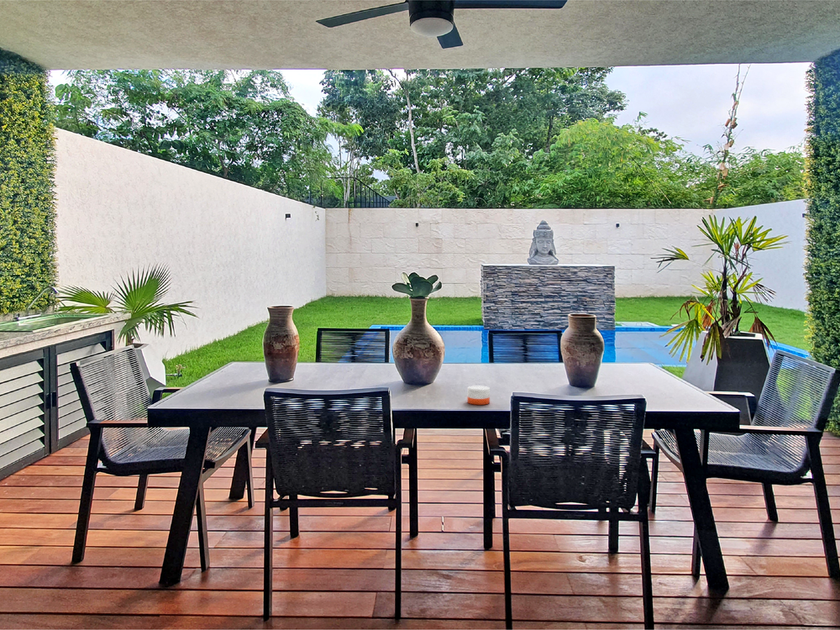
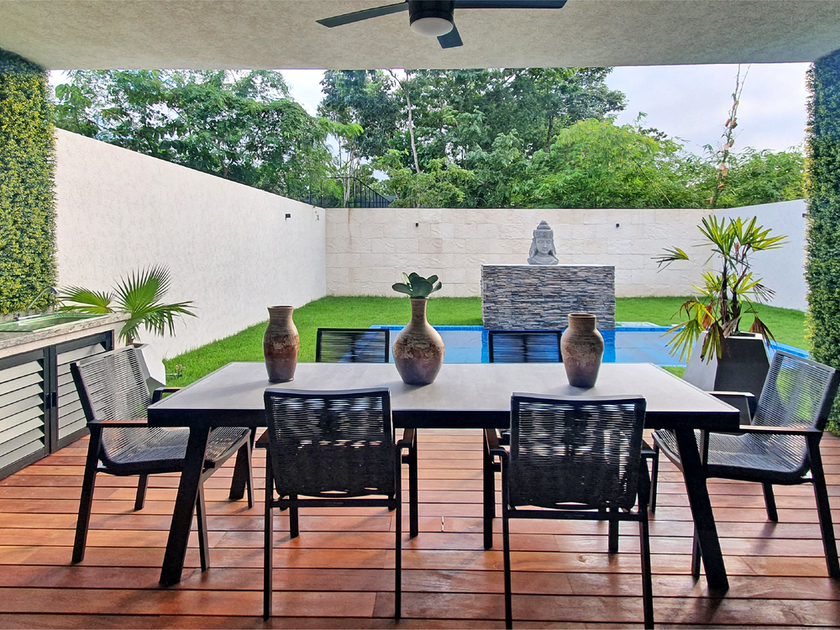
- candle (478, 387)
